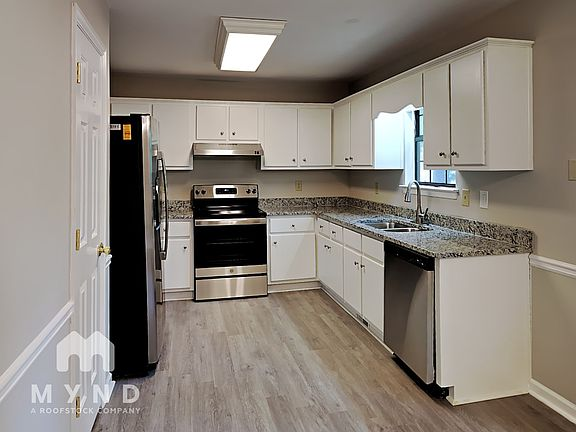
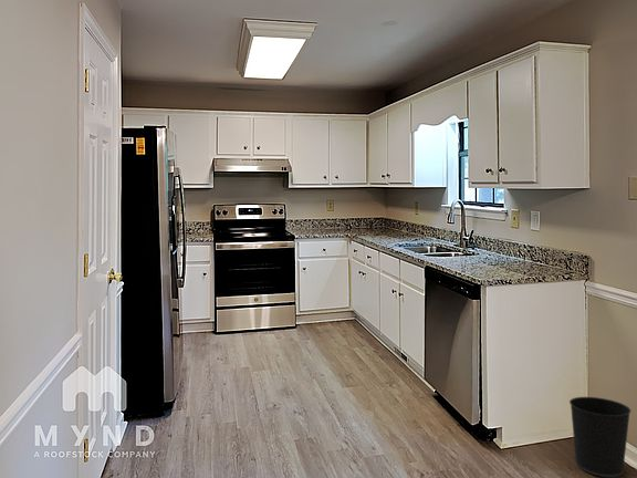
+ wastebasket (598, 436)
